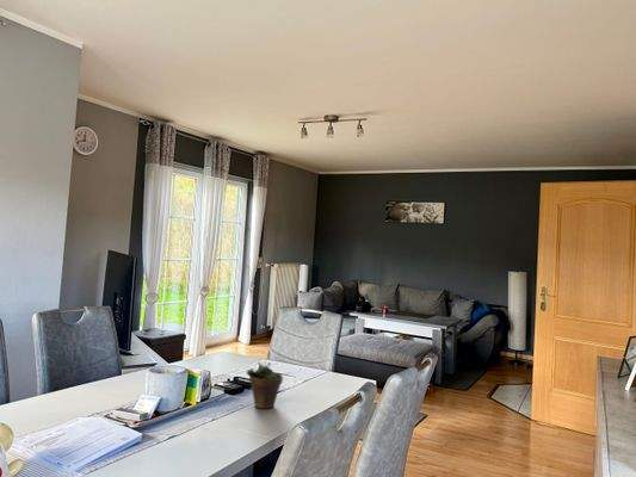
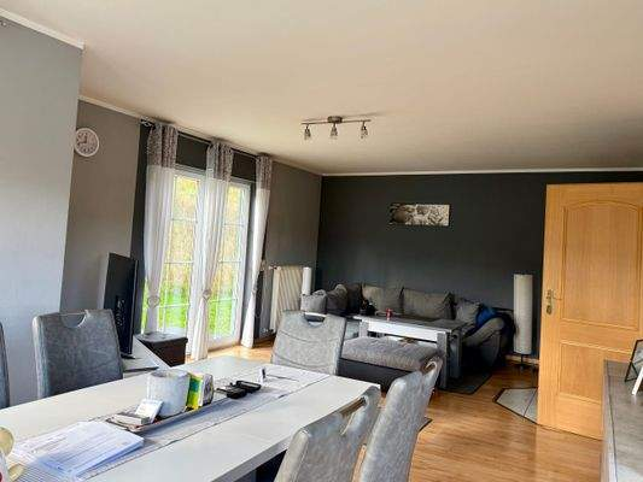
- succulent plant (266, 378)
